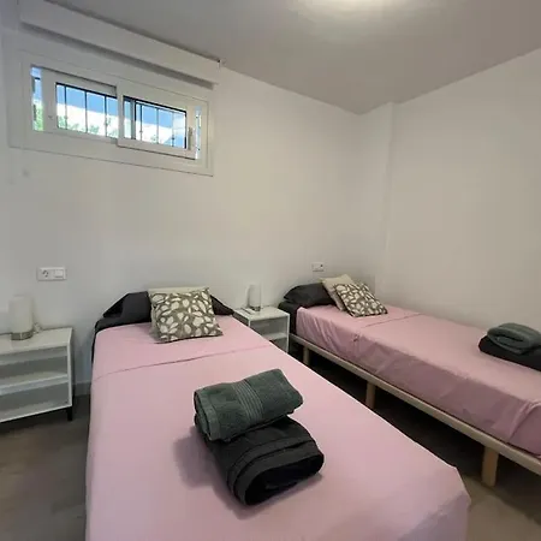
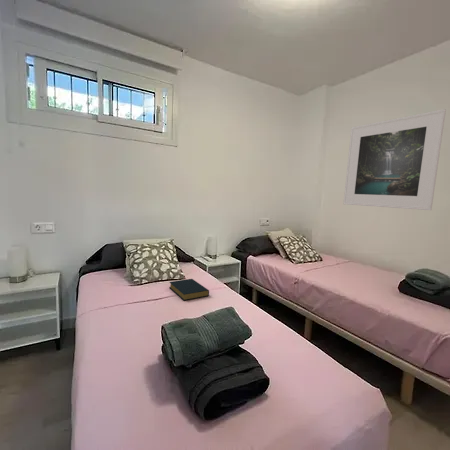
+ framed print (386, 164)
+ hardback book (188, 288)
